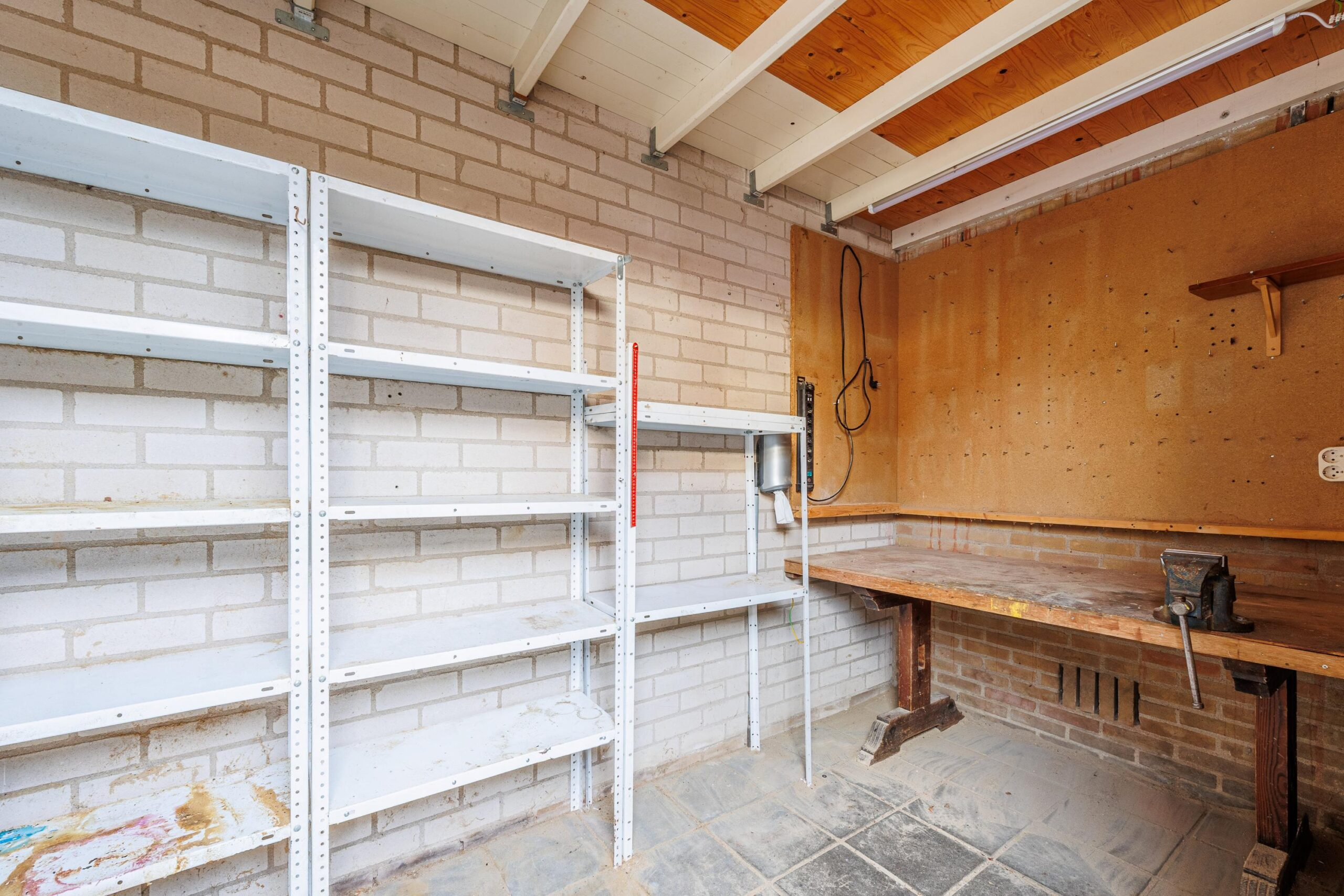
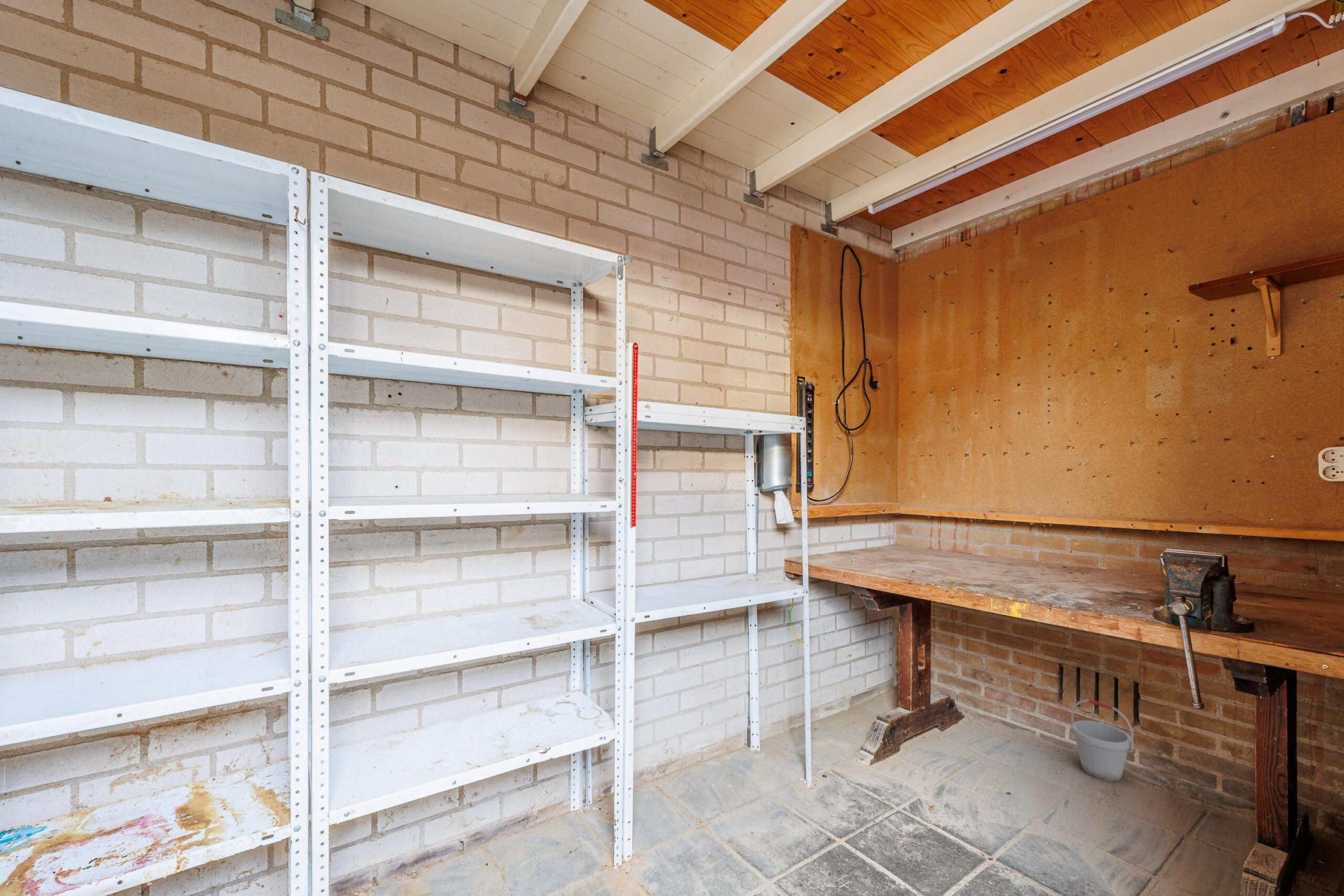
+ bucket (1101, 737)
